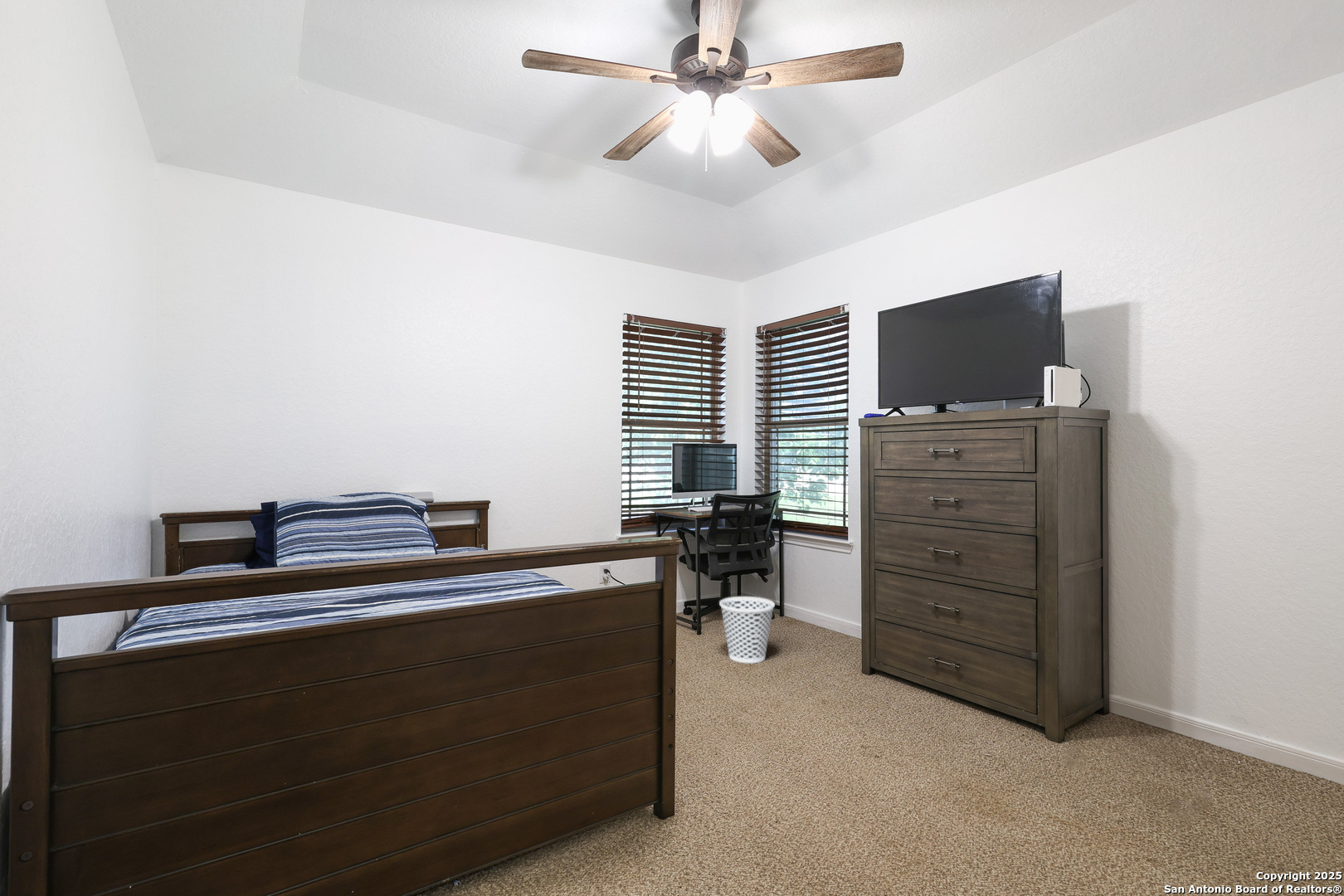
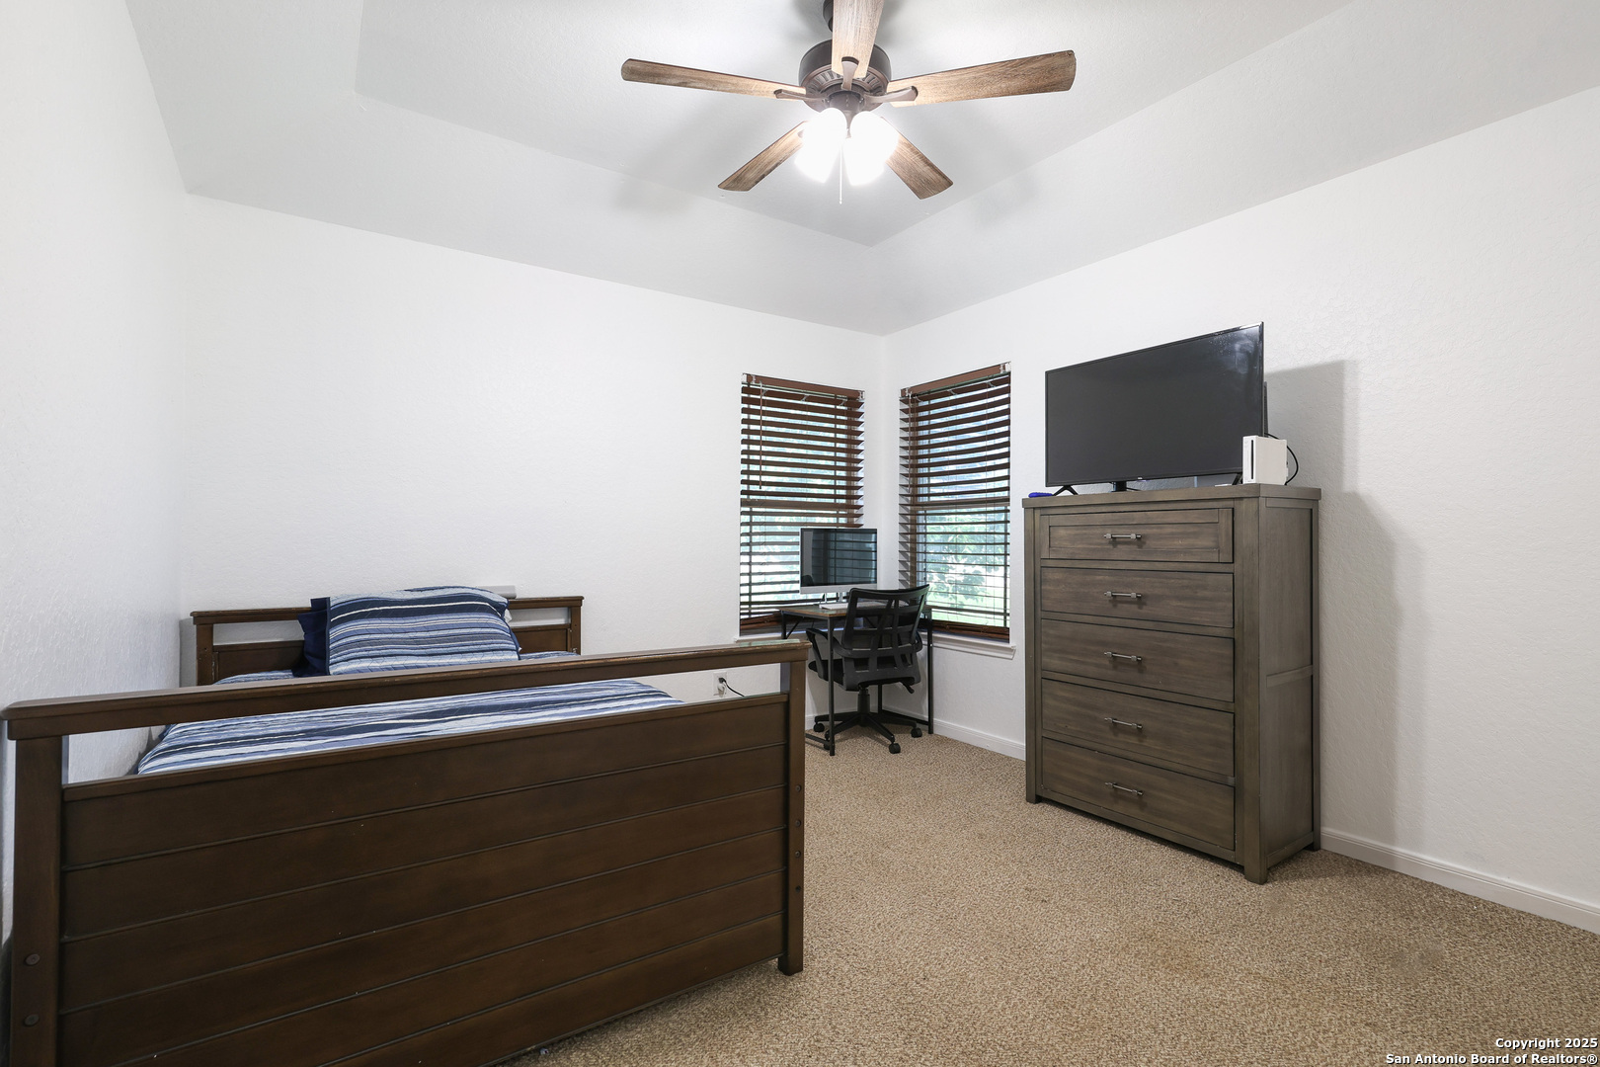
- wastebasket (747, 630)
